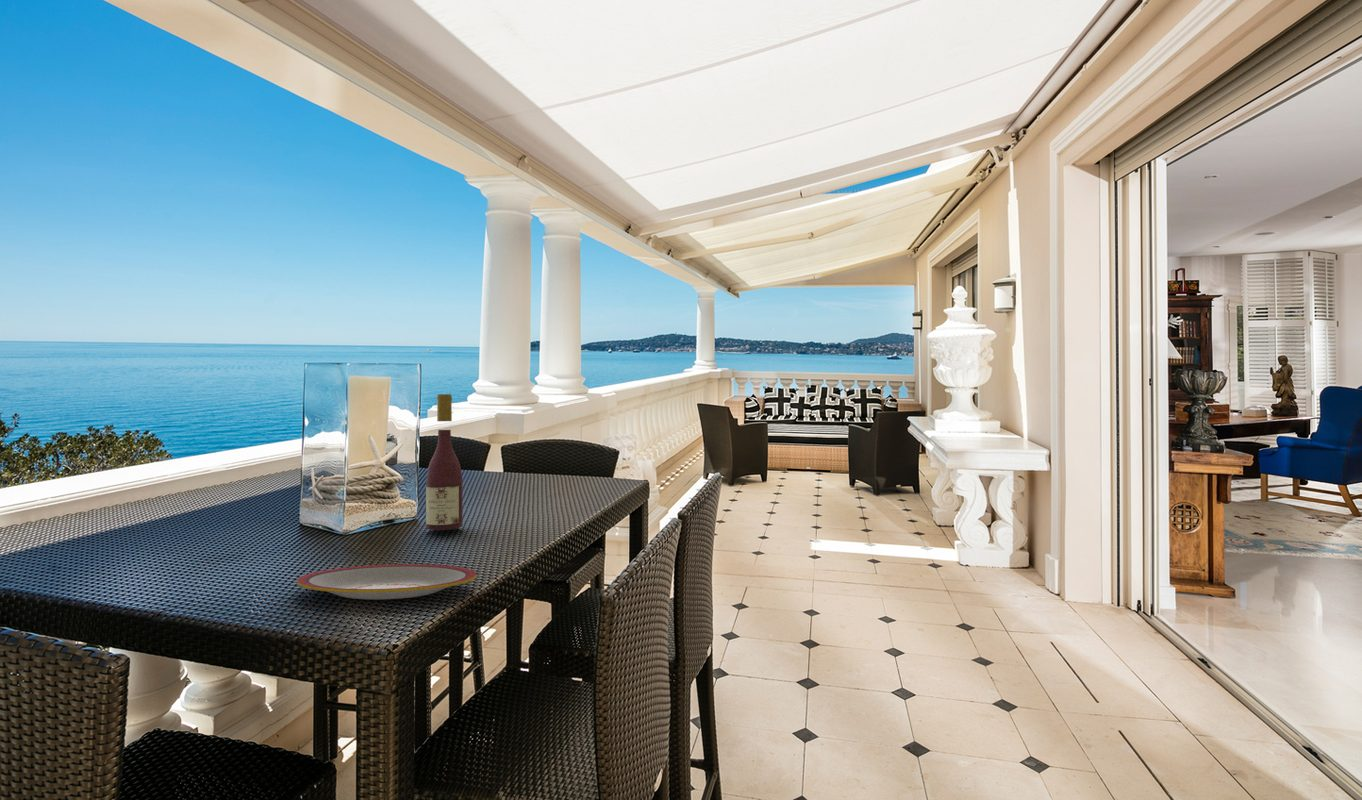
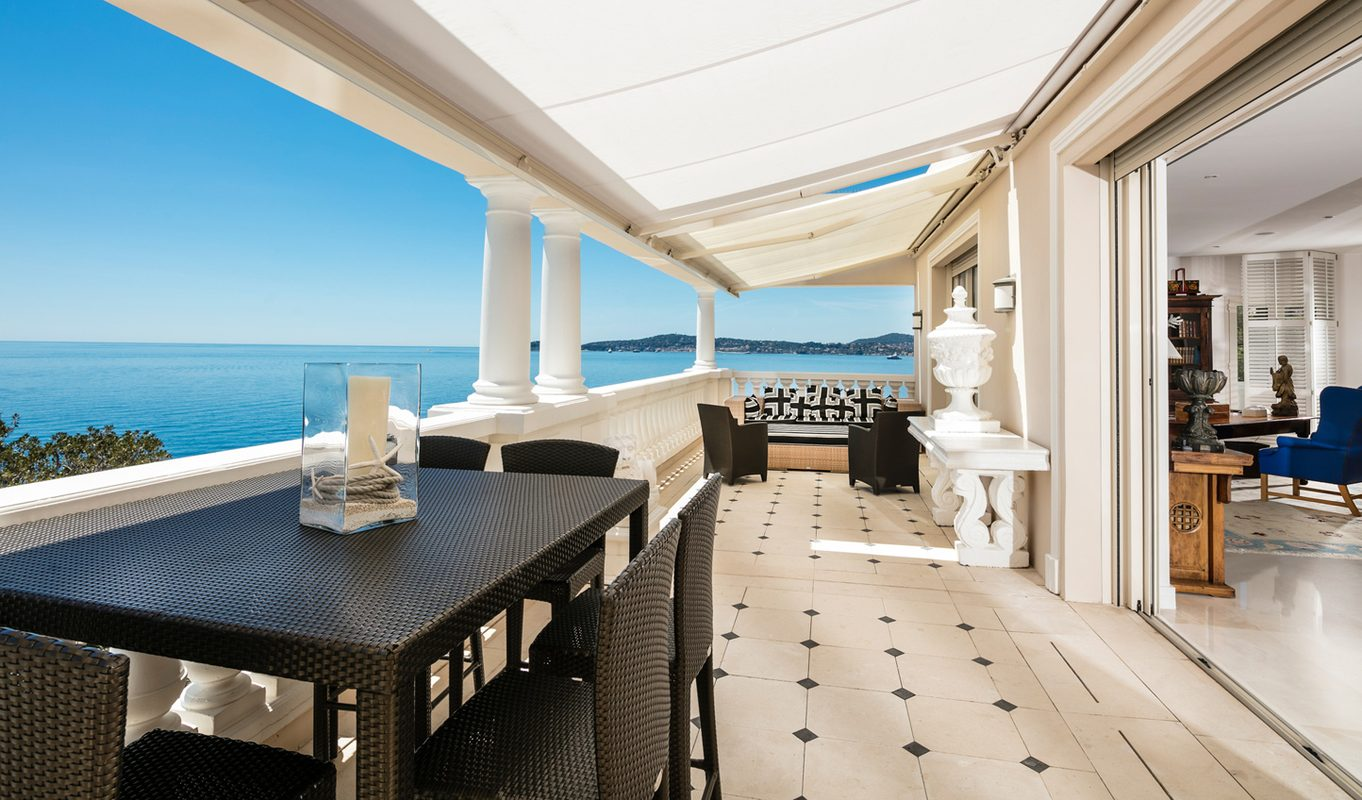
- plate (388, 584)
- wine bottle (444, 462)
